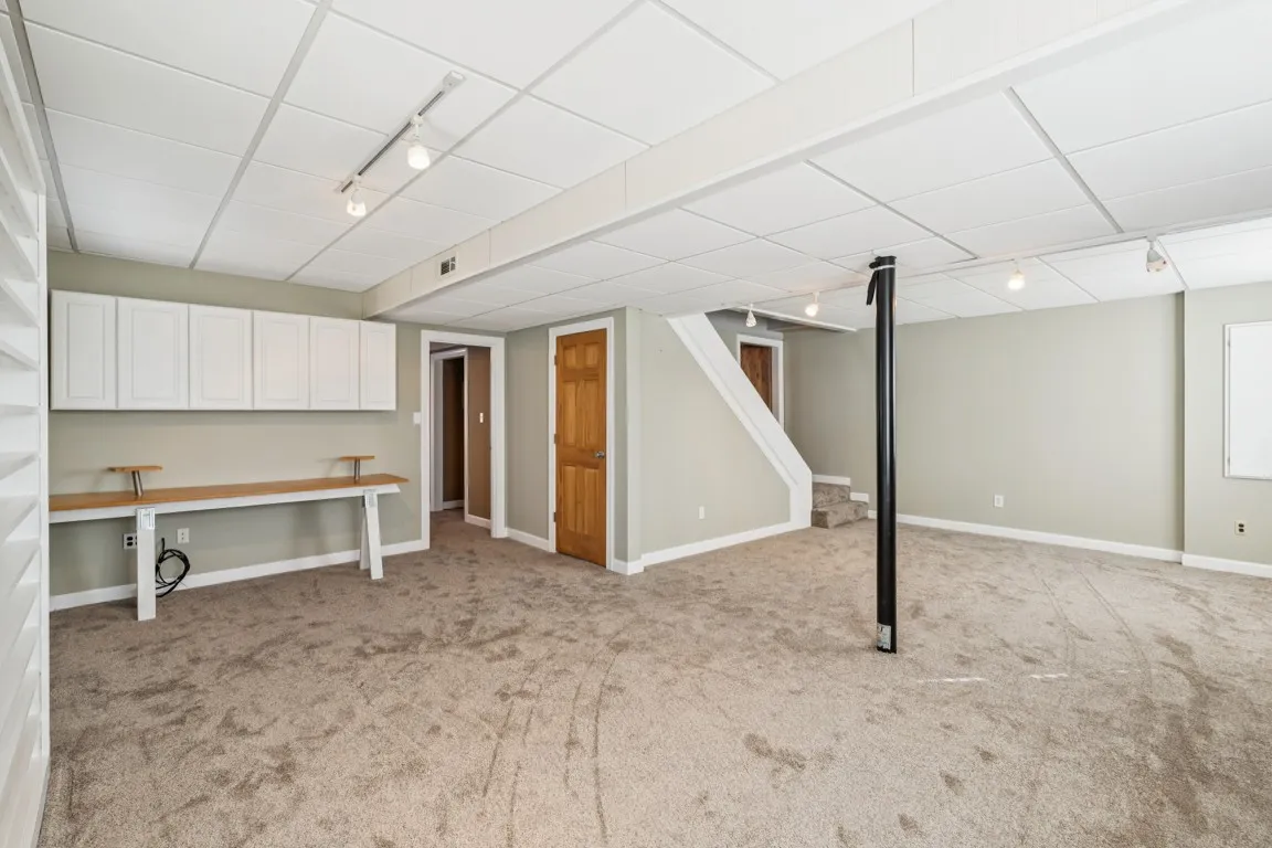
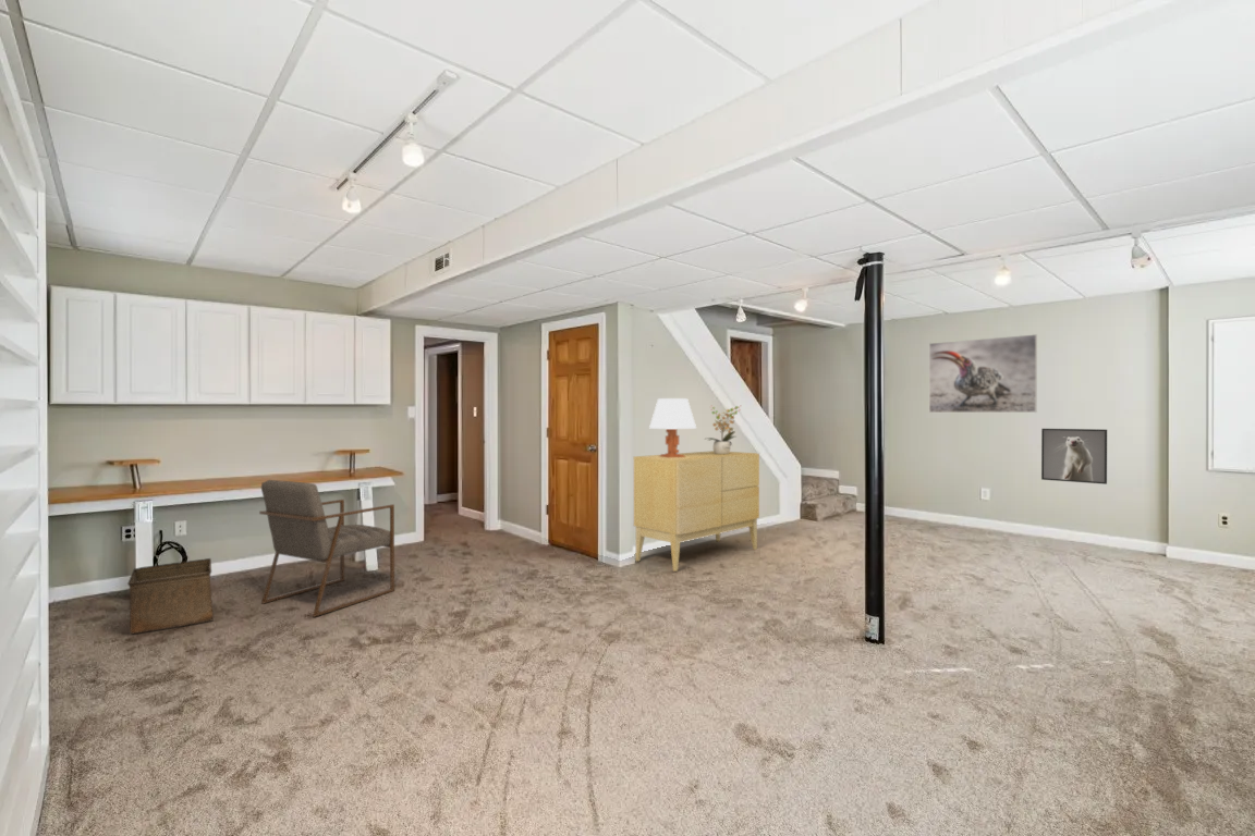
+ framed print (1073, 455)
+ storage bin (173, 593)
+ table lamp (672, 427)
+ sideboard (698, 504)
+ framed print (979, 376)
+ chair (330, 537)
+ potted plant (723, 429)
